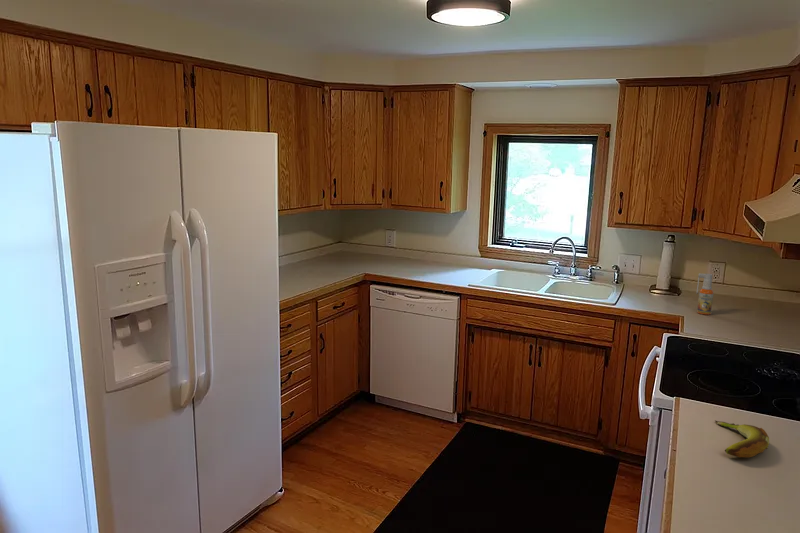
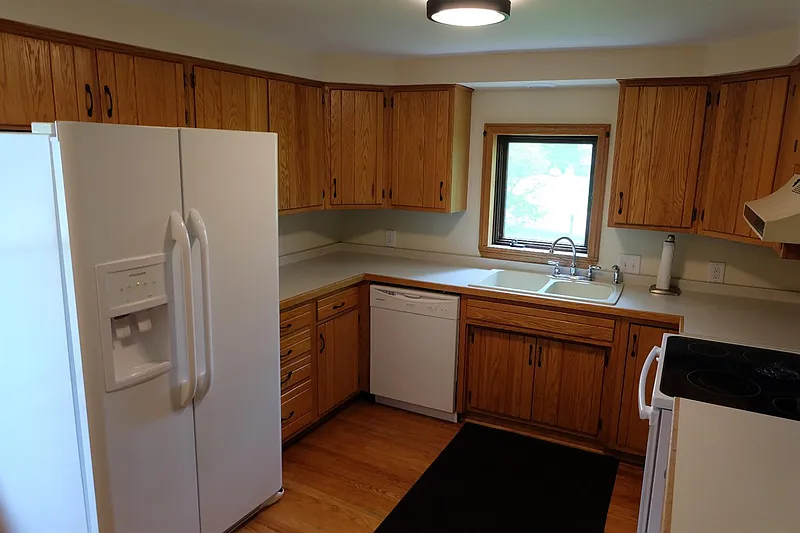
- spray bottle (704, 293)
- banana (734, 428)
